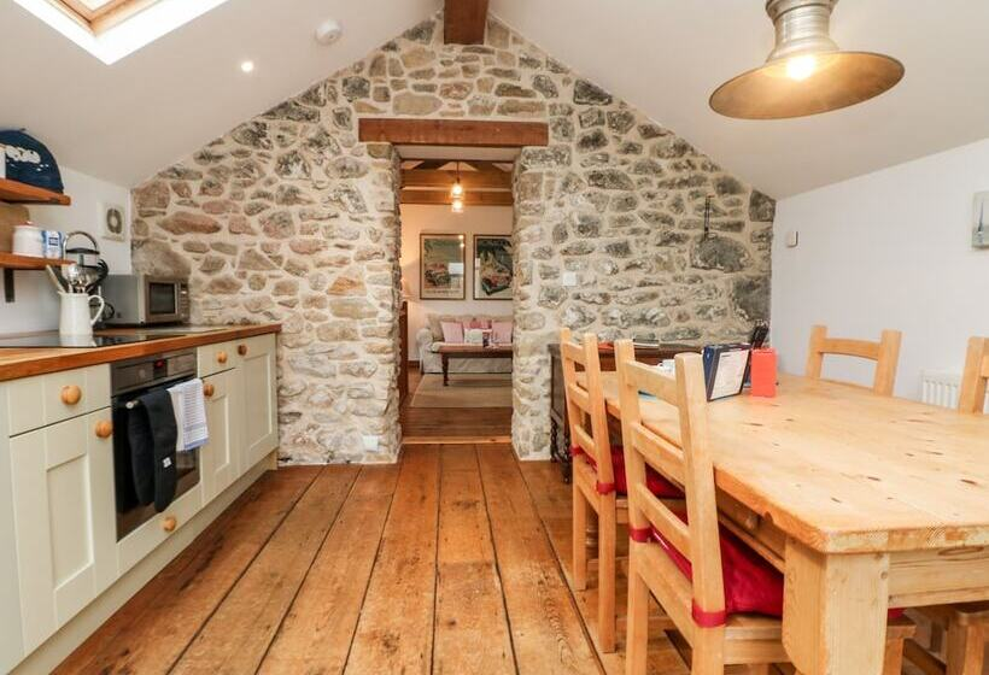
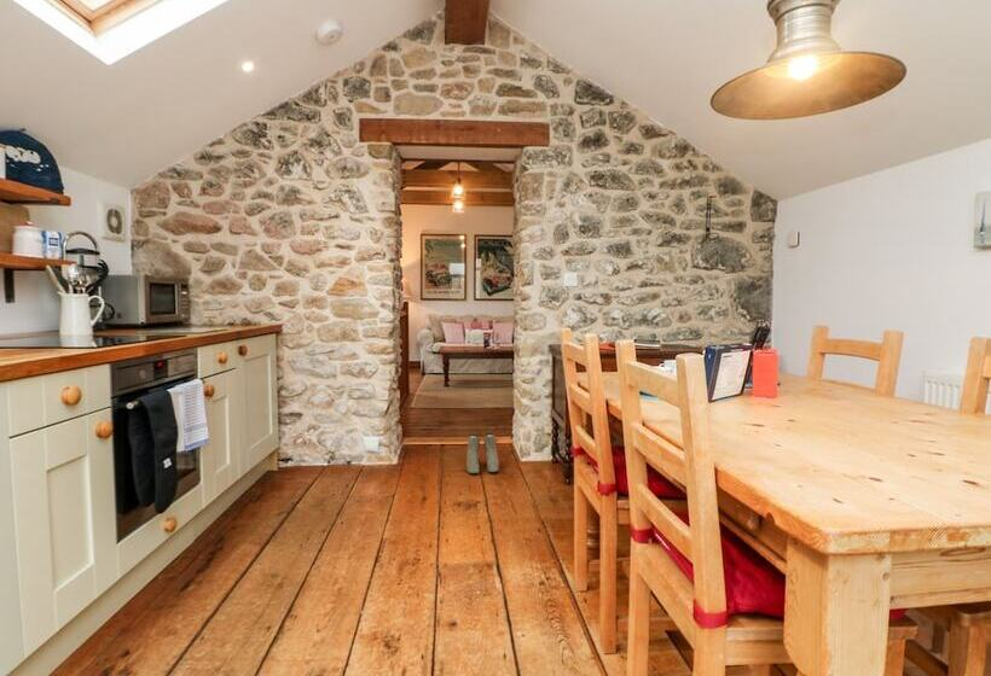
+ boots (486, 451)
